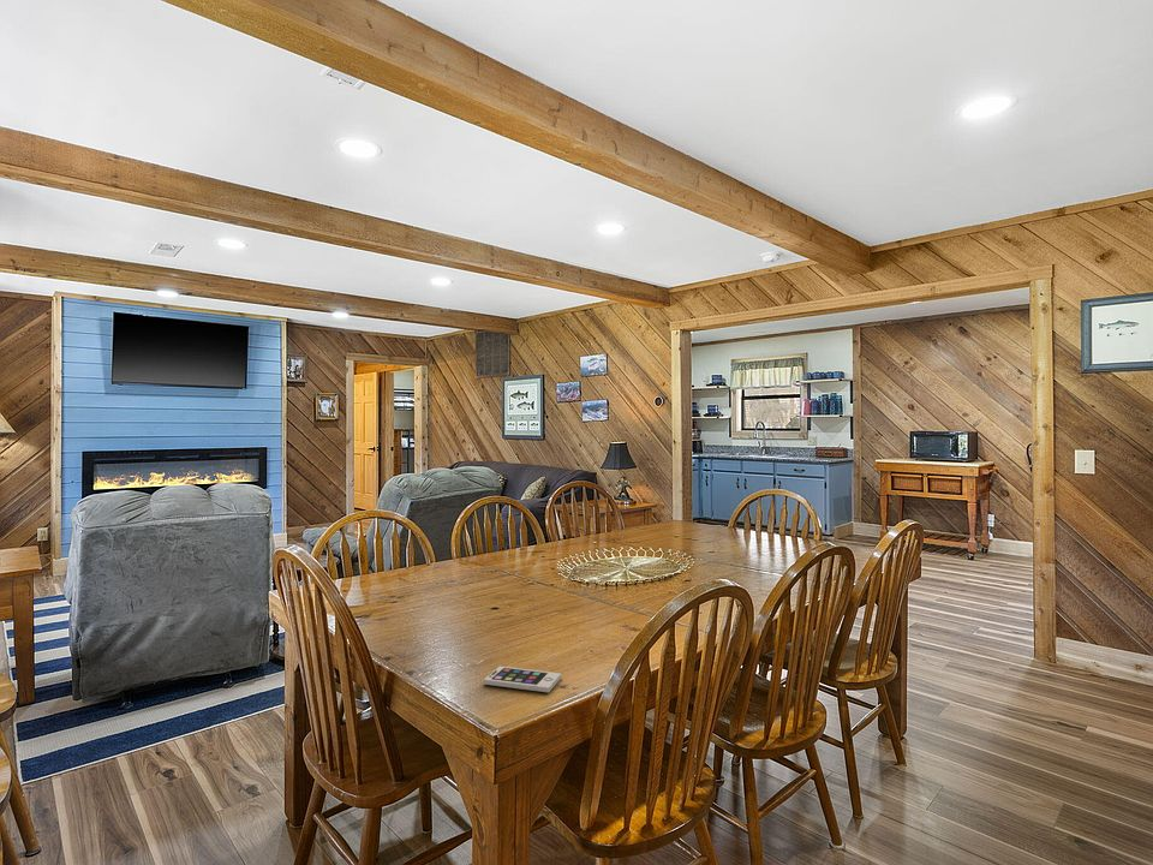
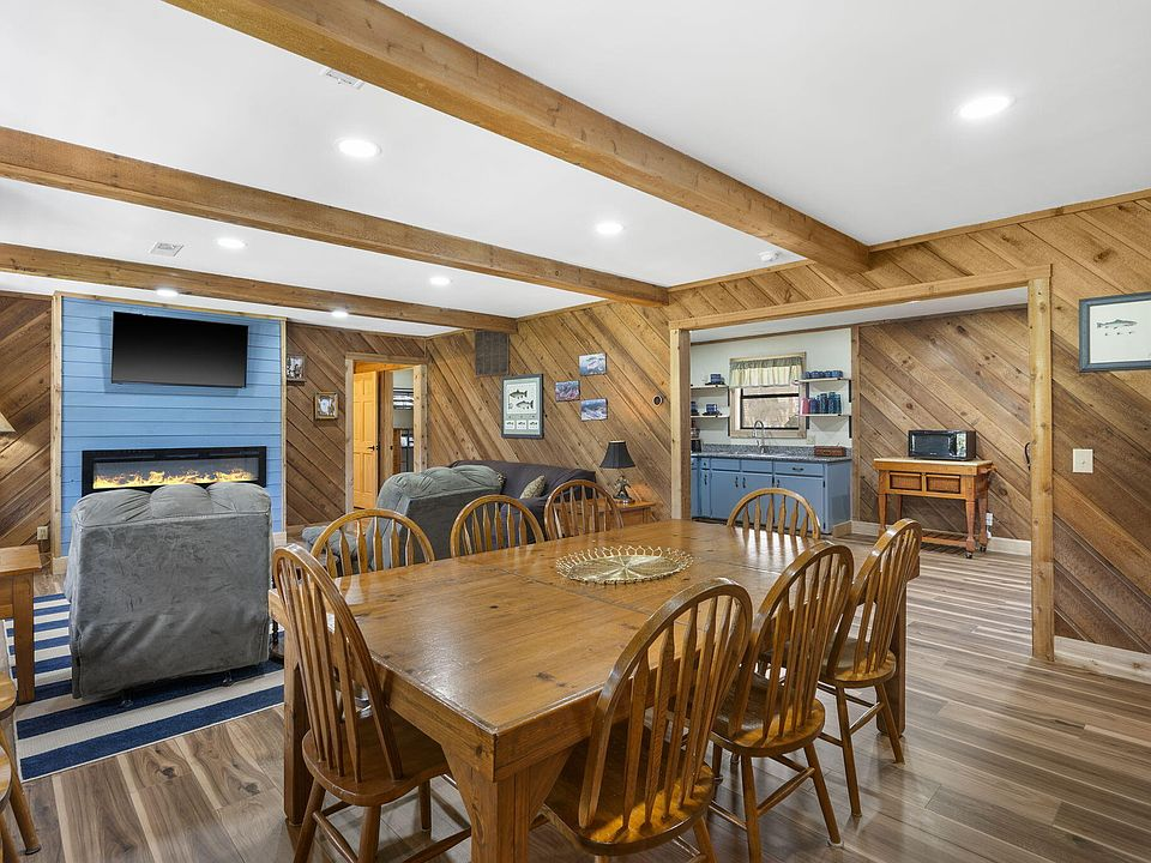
- smartphone (522, 678)
